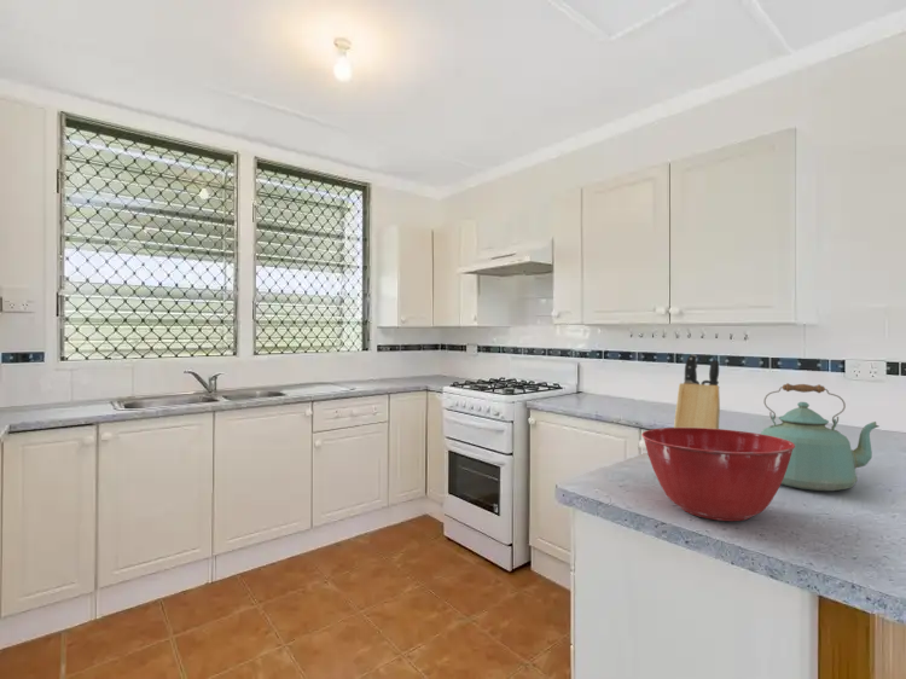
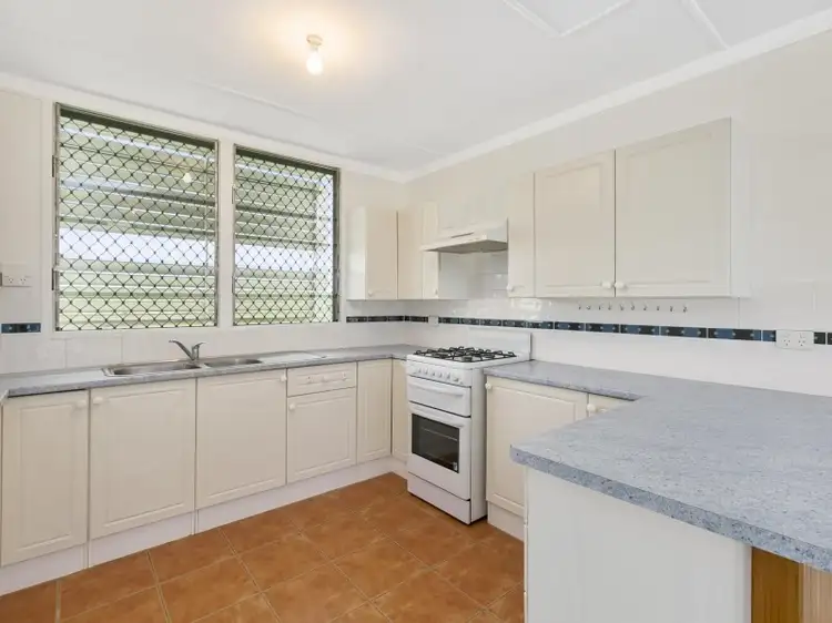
- kettle (813, 433)
- mixing bowl (713, 472)
- knife block (697, 405)
